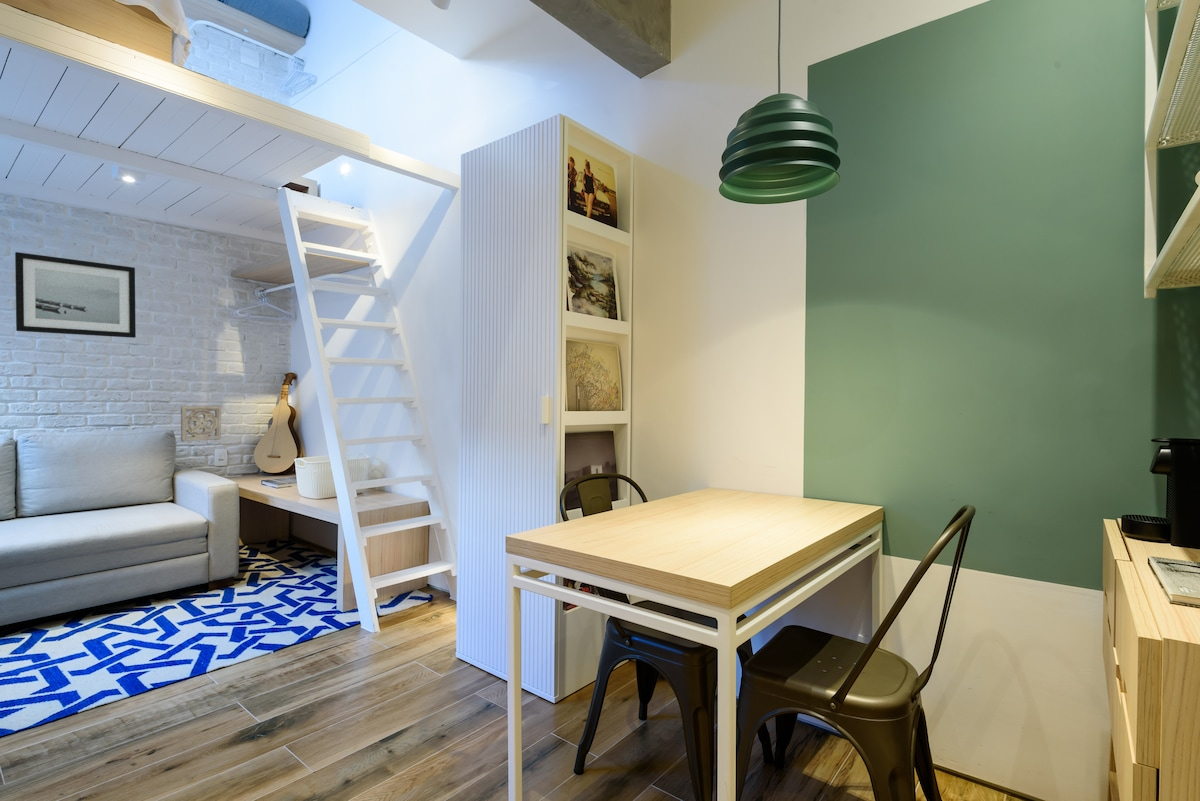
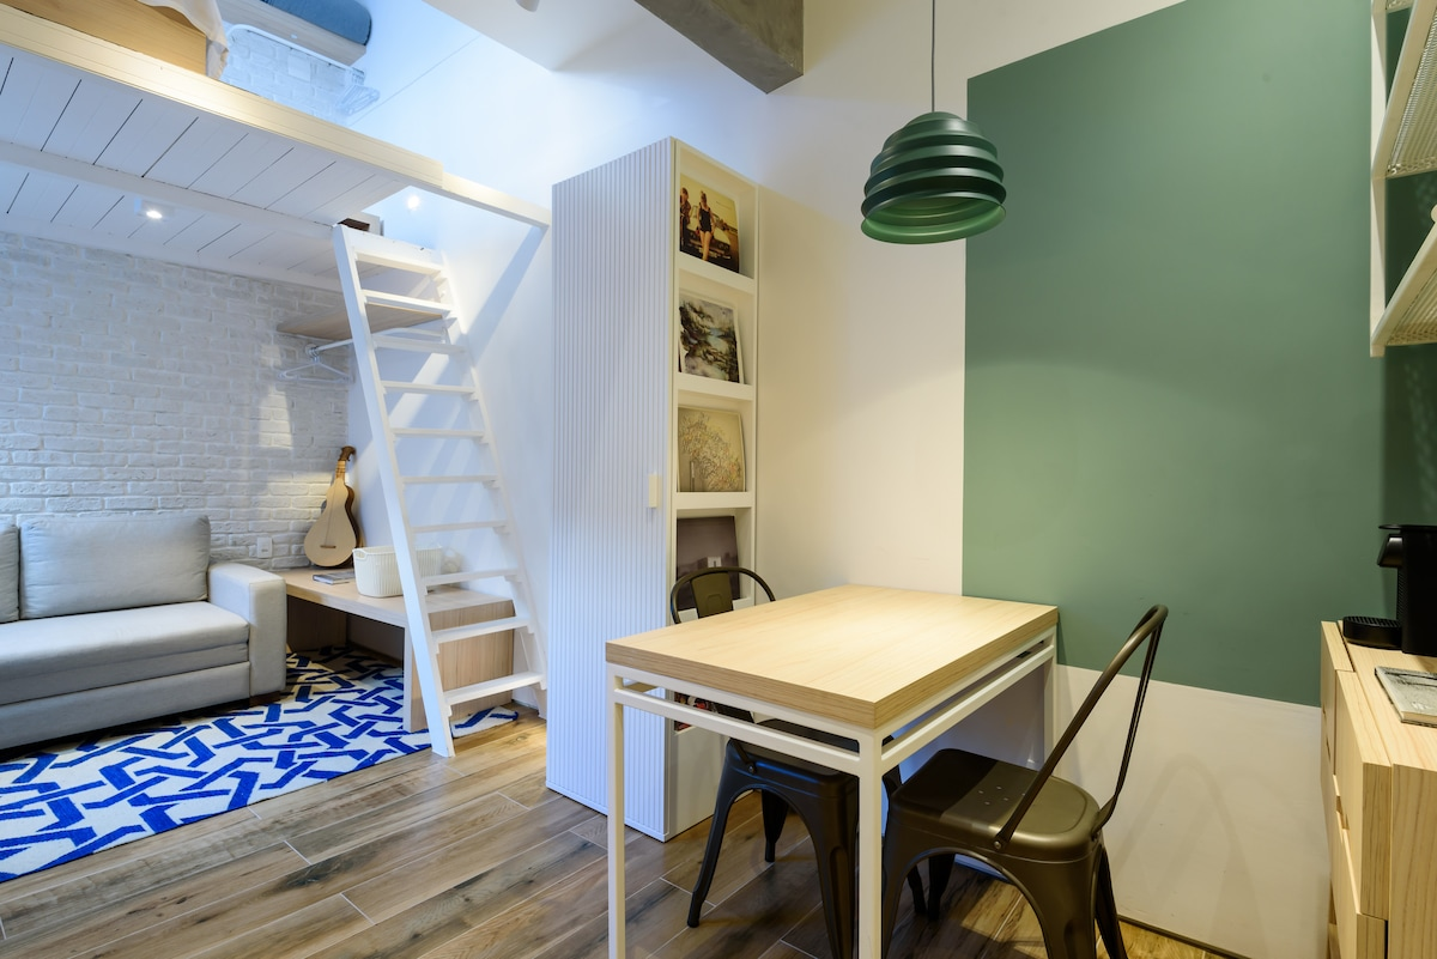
- wall ornament (200, 423)
- wall art (78, 297)
